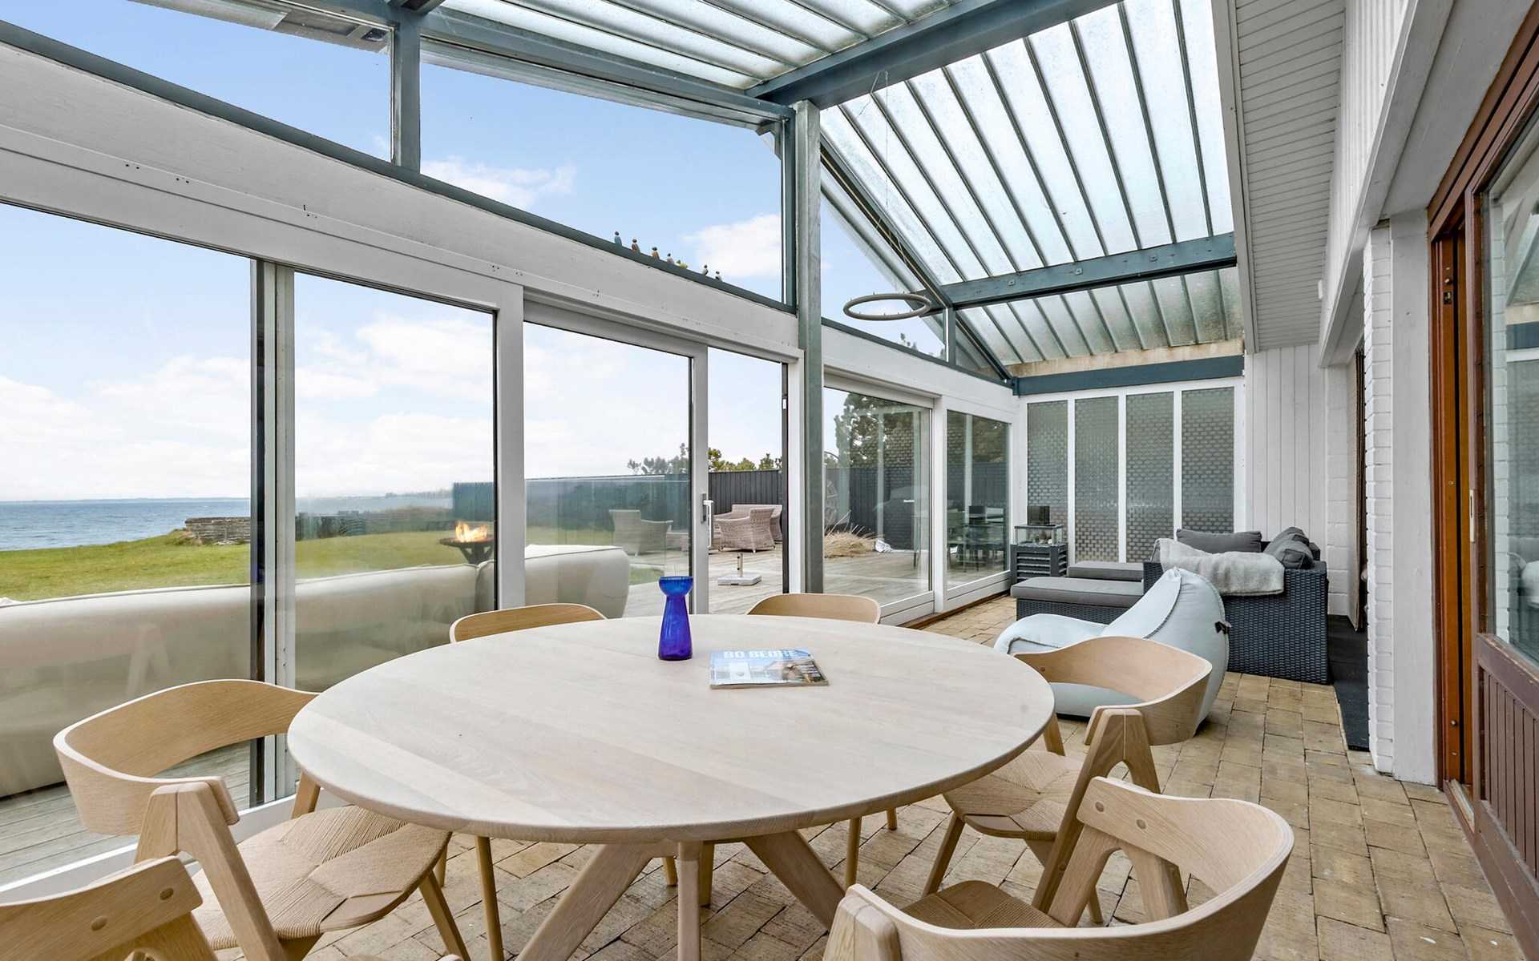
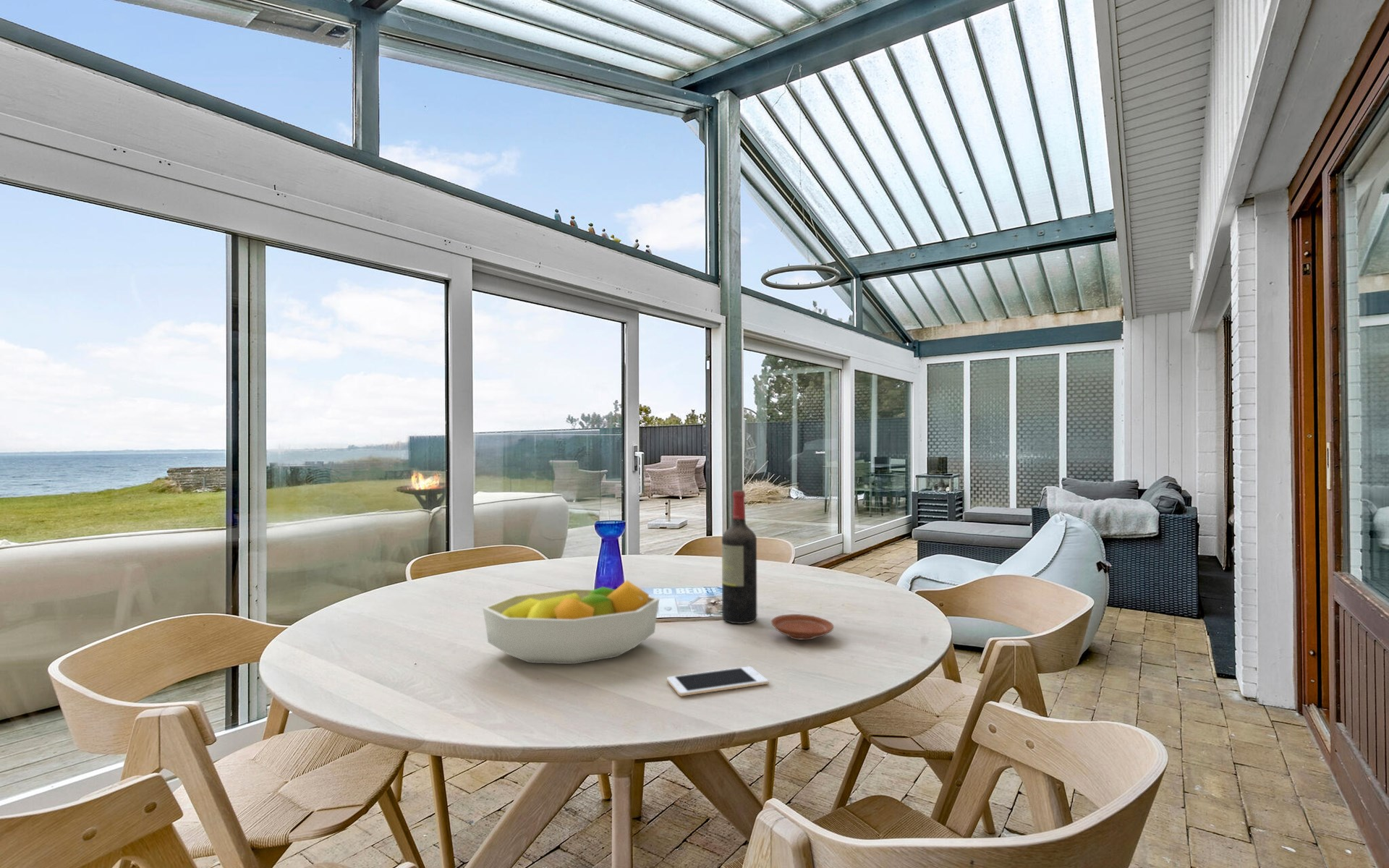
+ plate (802, 629)
+ wine bottle (739, 555)
+ cell phone (717, 680)
+ fruit bowl (573, 616)
